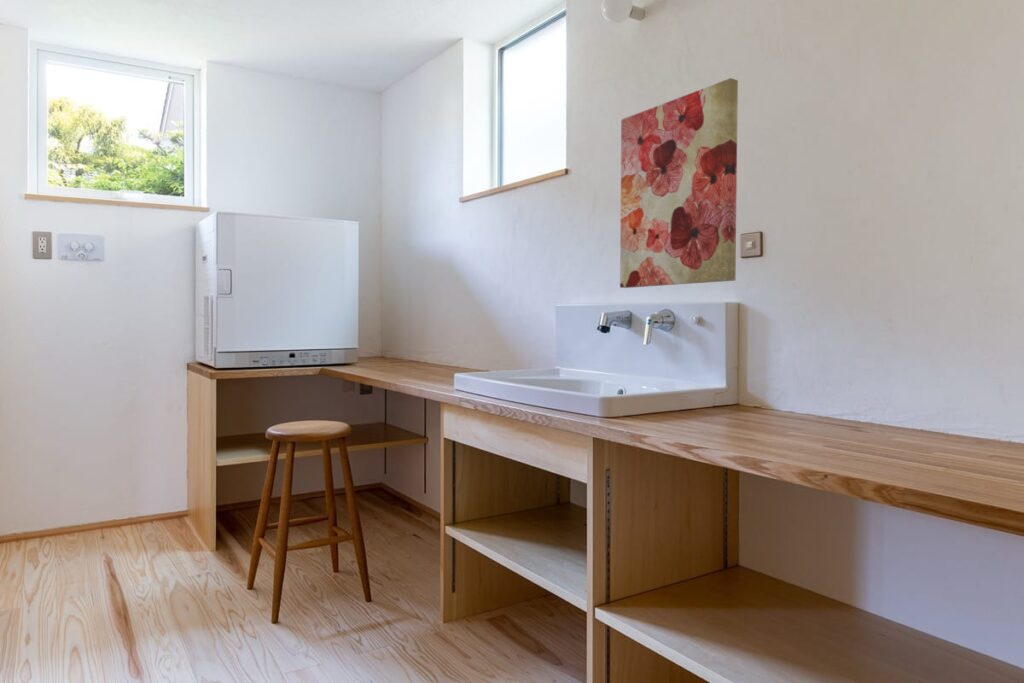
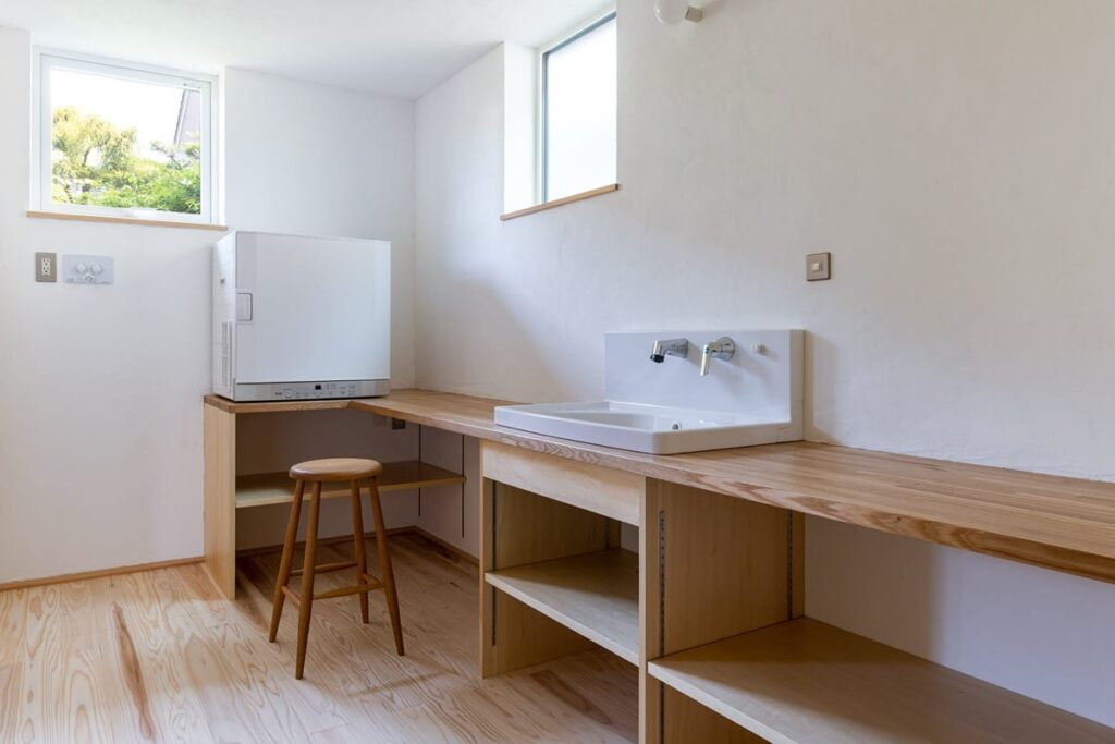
- wall art (673, 193)
